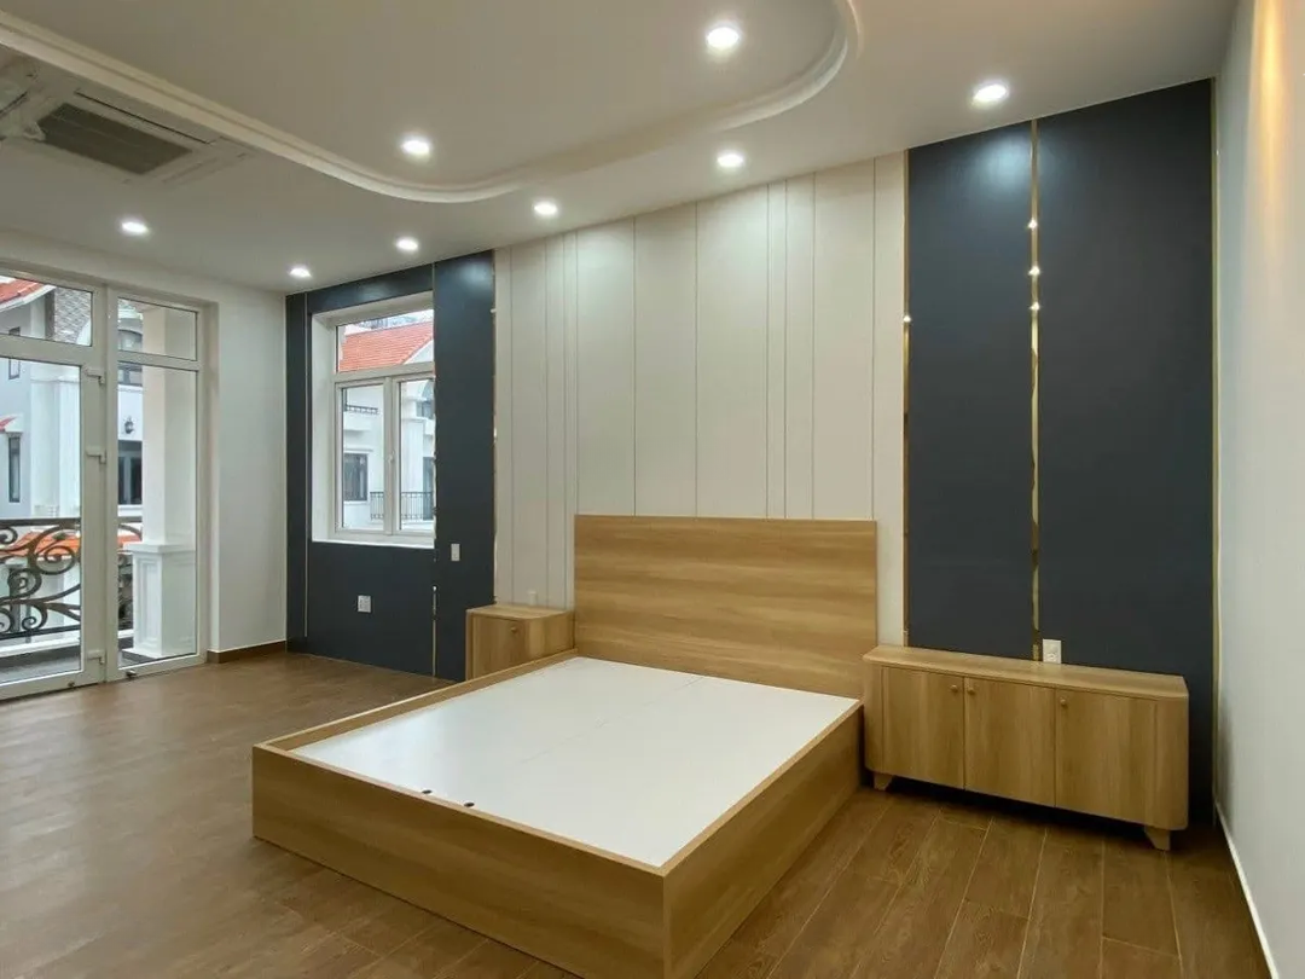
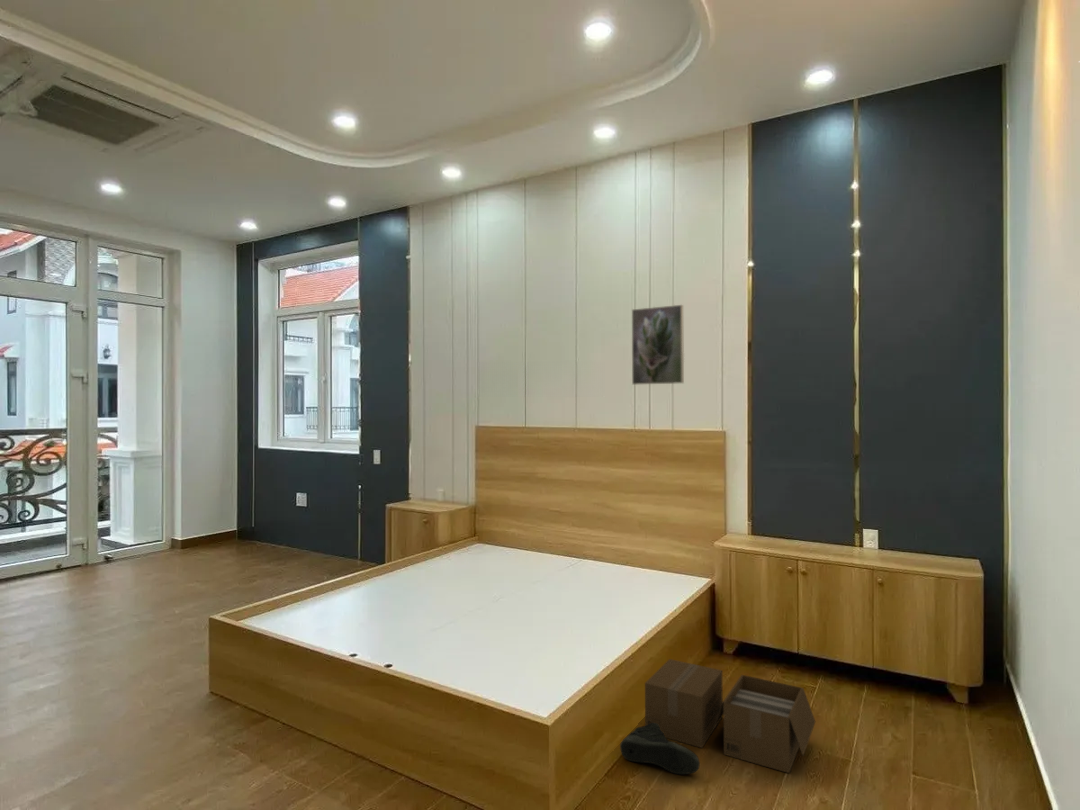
+ cardboard box (728, 711)
+ sneaker (664, 745)
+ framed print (657, 345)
